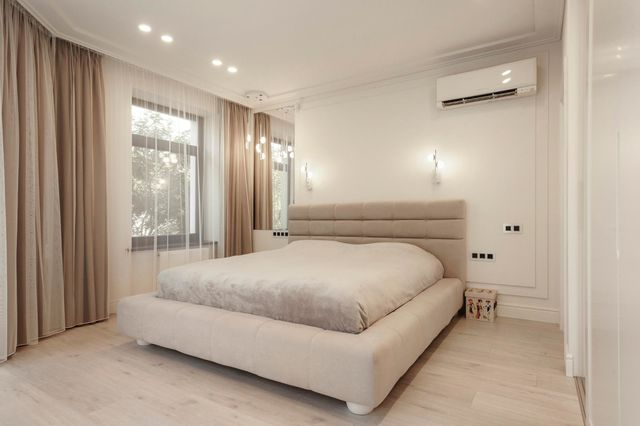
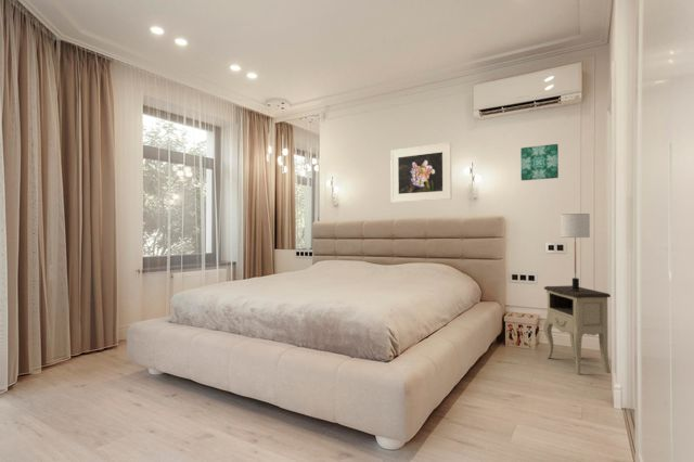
+ nightstand (575, 326)
+ table lamp (575, 252)
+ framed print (420, 174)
+ wall art (539, 163)
